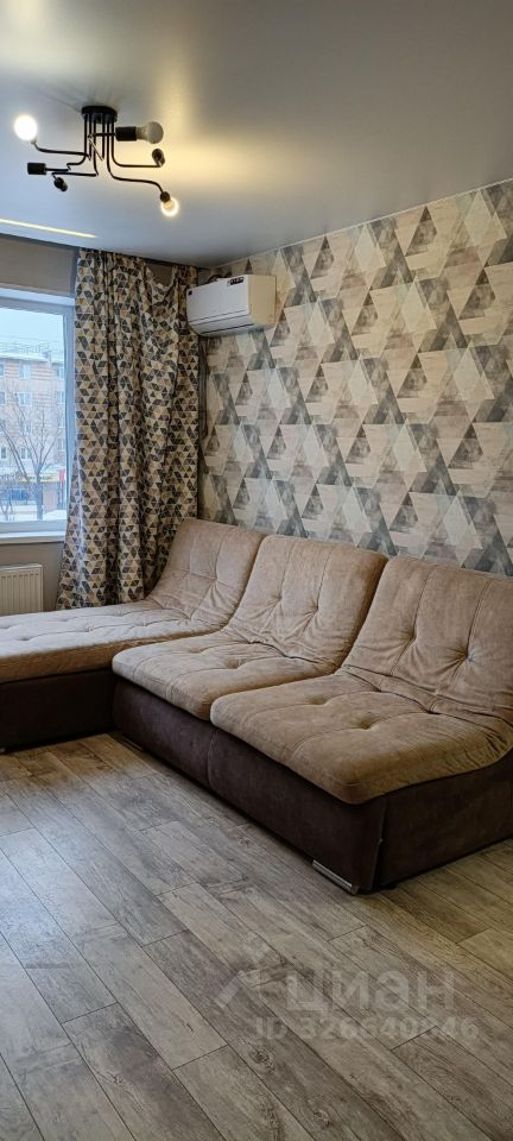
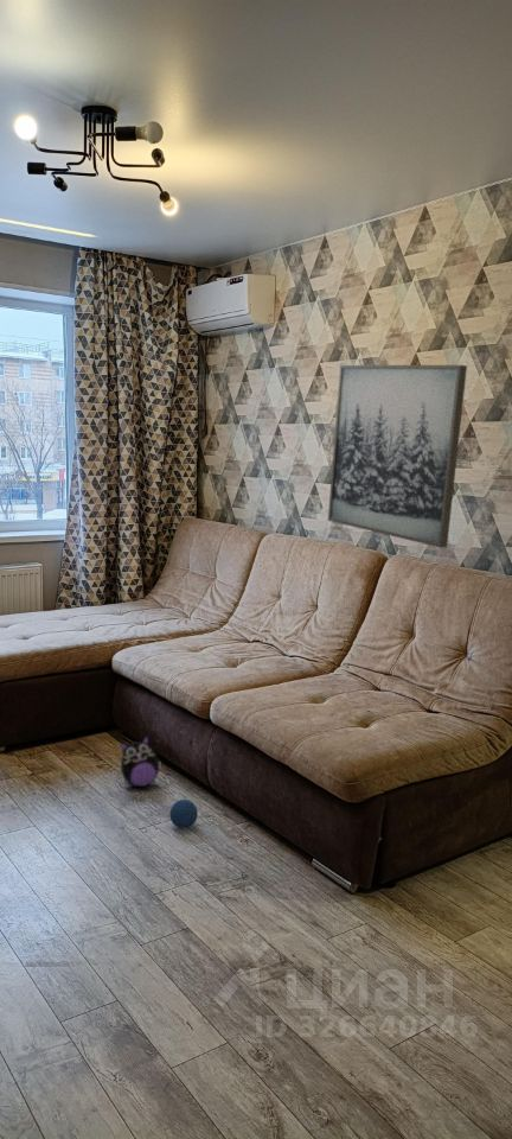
+ plush toy (141, 761)
+ ball (184, 813)
+ wall art (390, 451)
